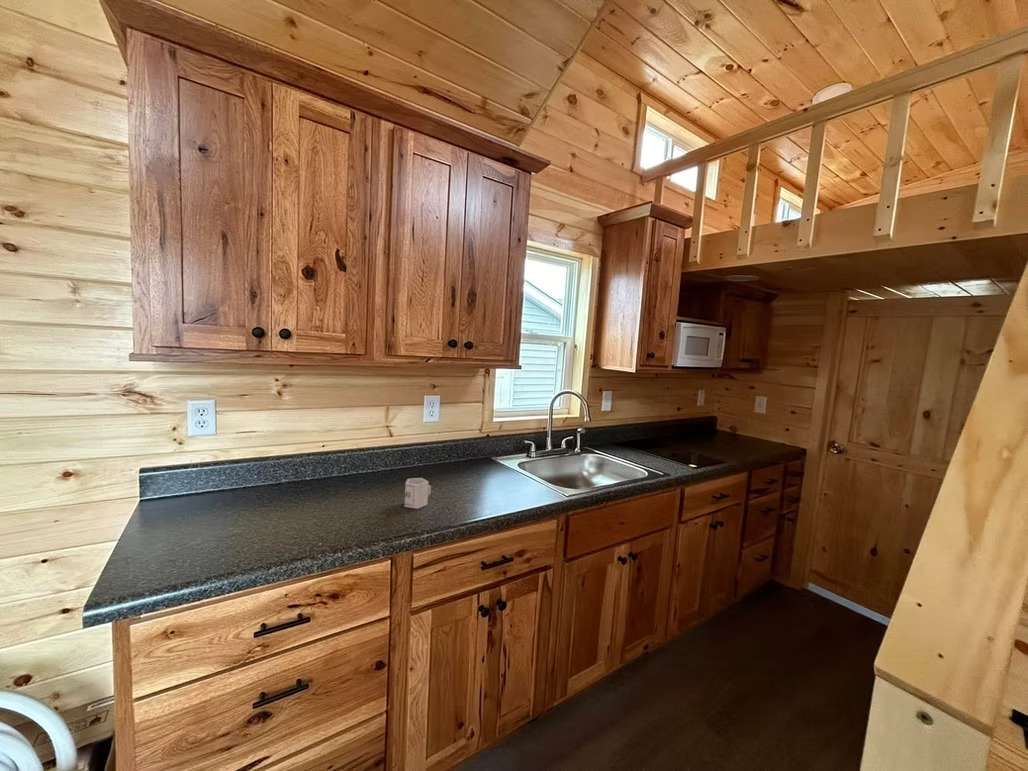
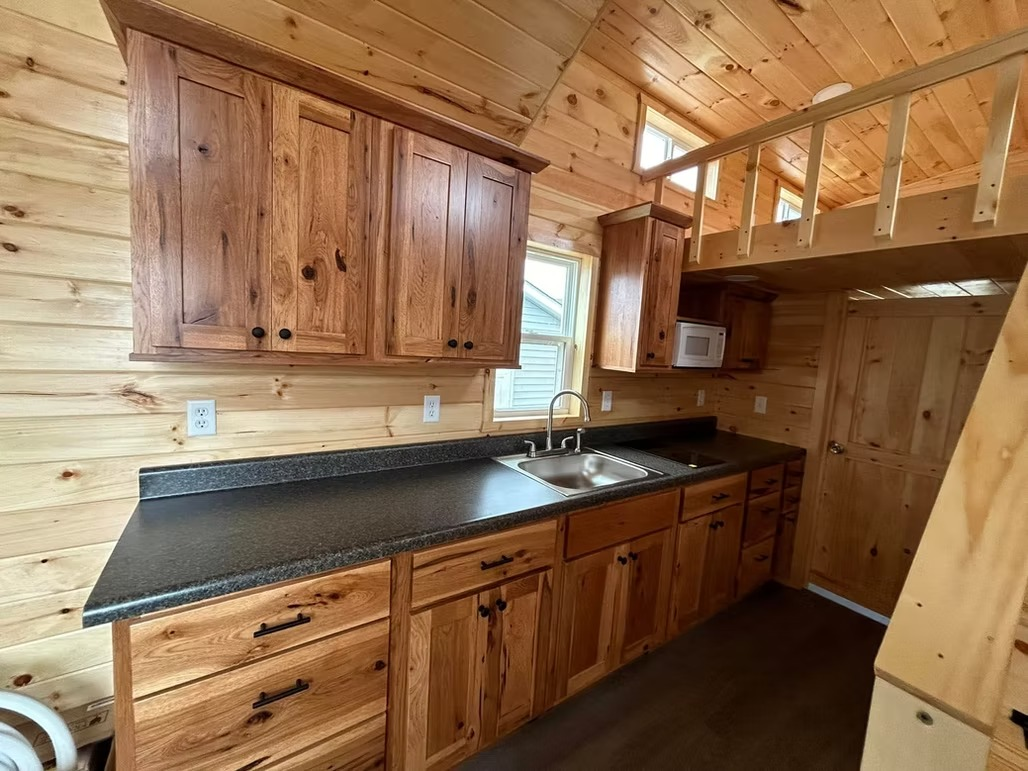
- cup (418, 492)
